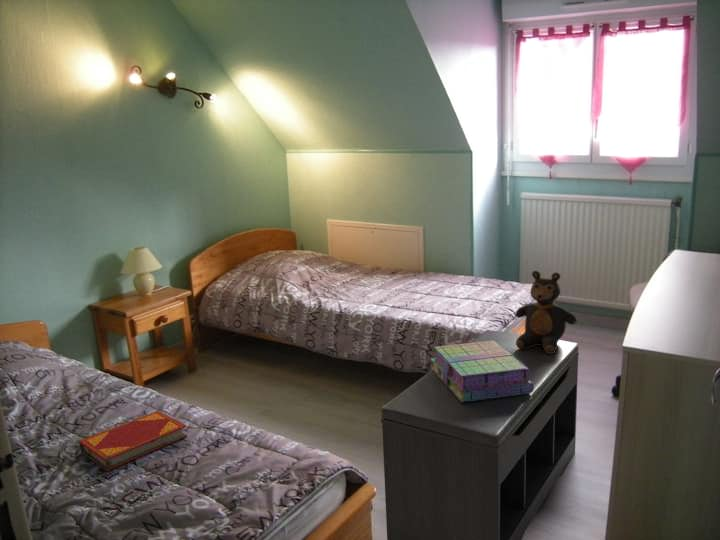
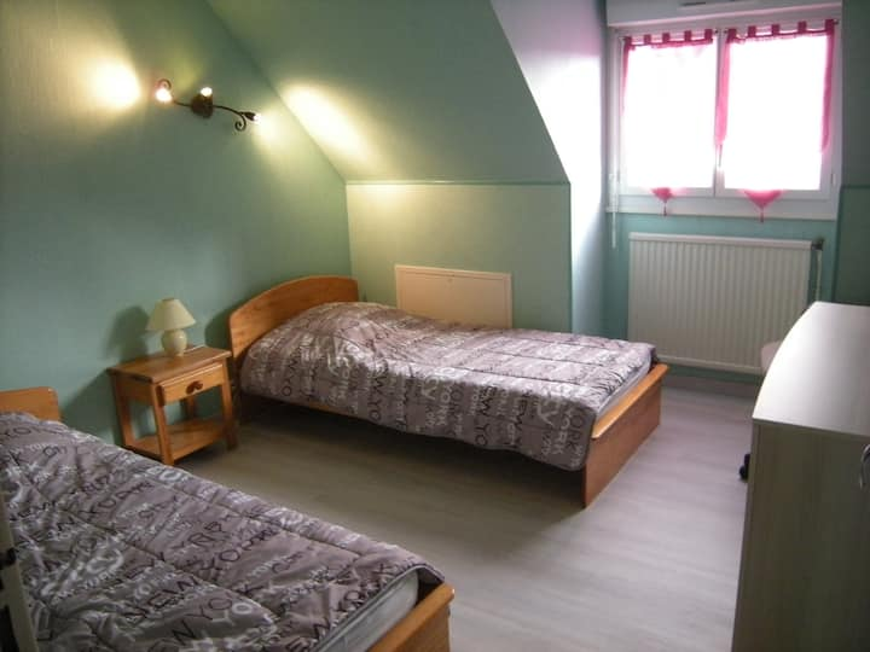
- bench (491, 432)
- teddy bear (542, 309)
- stack of books (479, 368)
- hardback book (134, 438)
